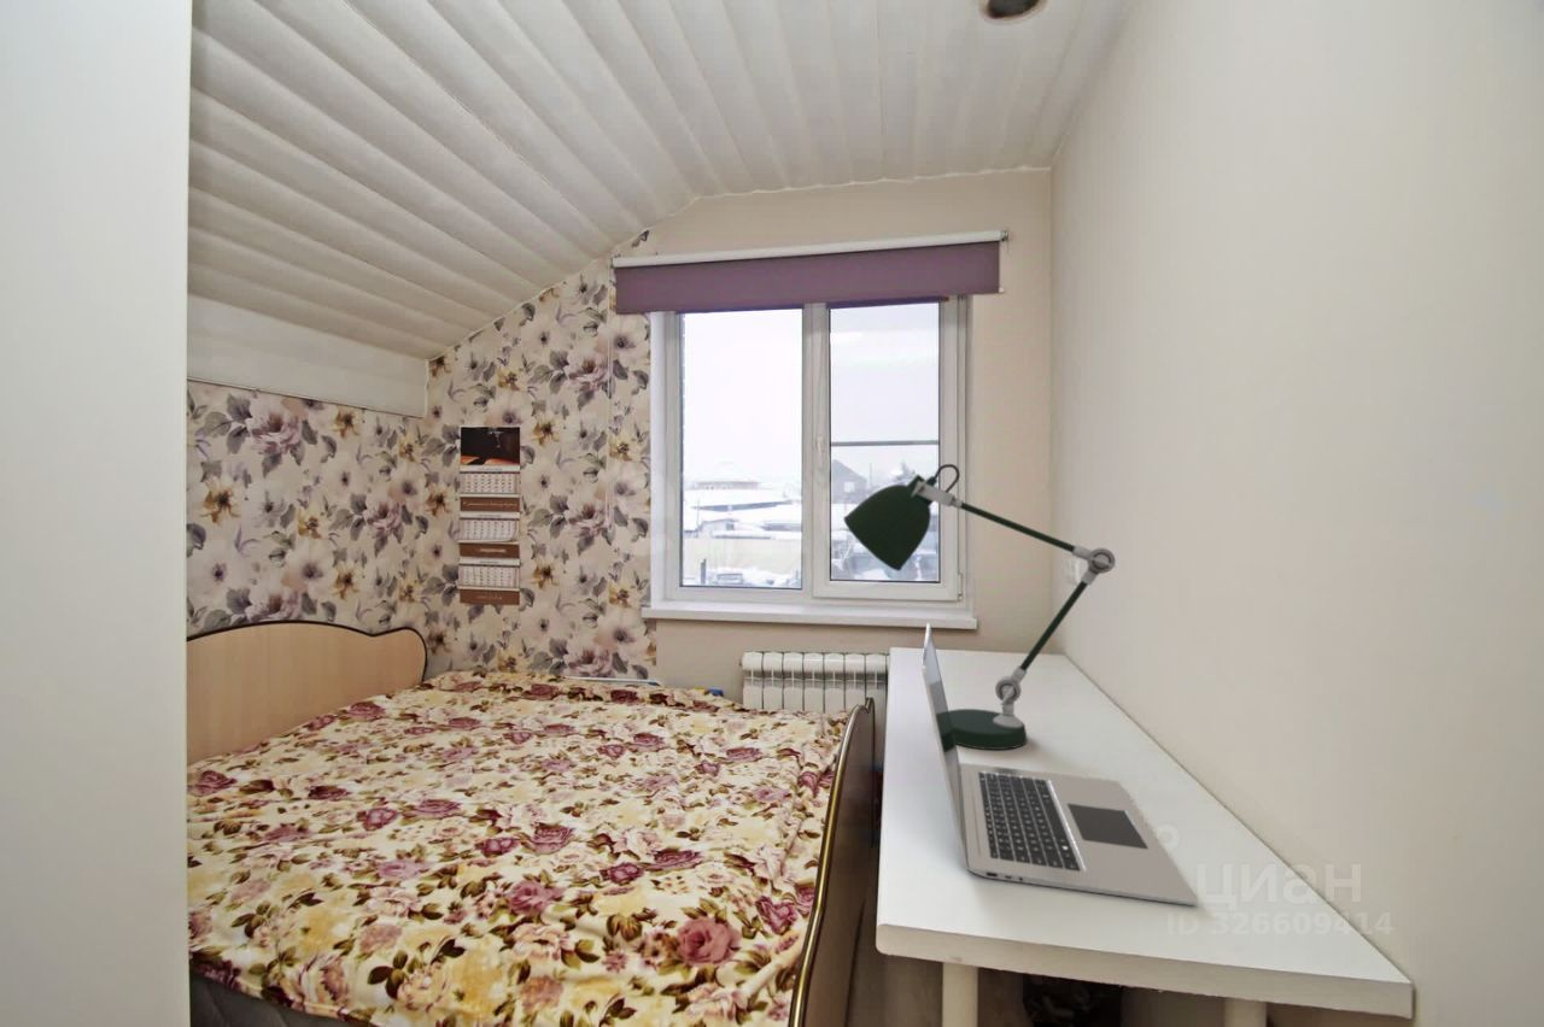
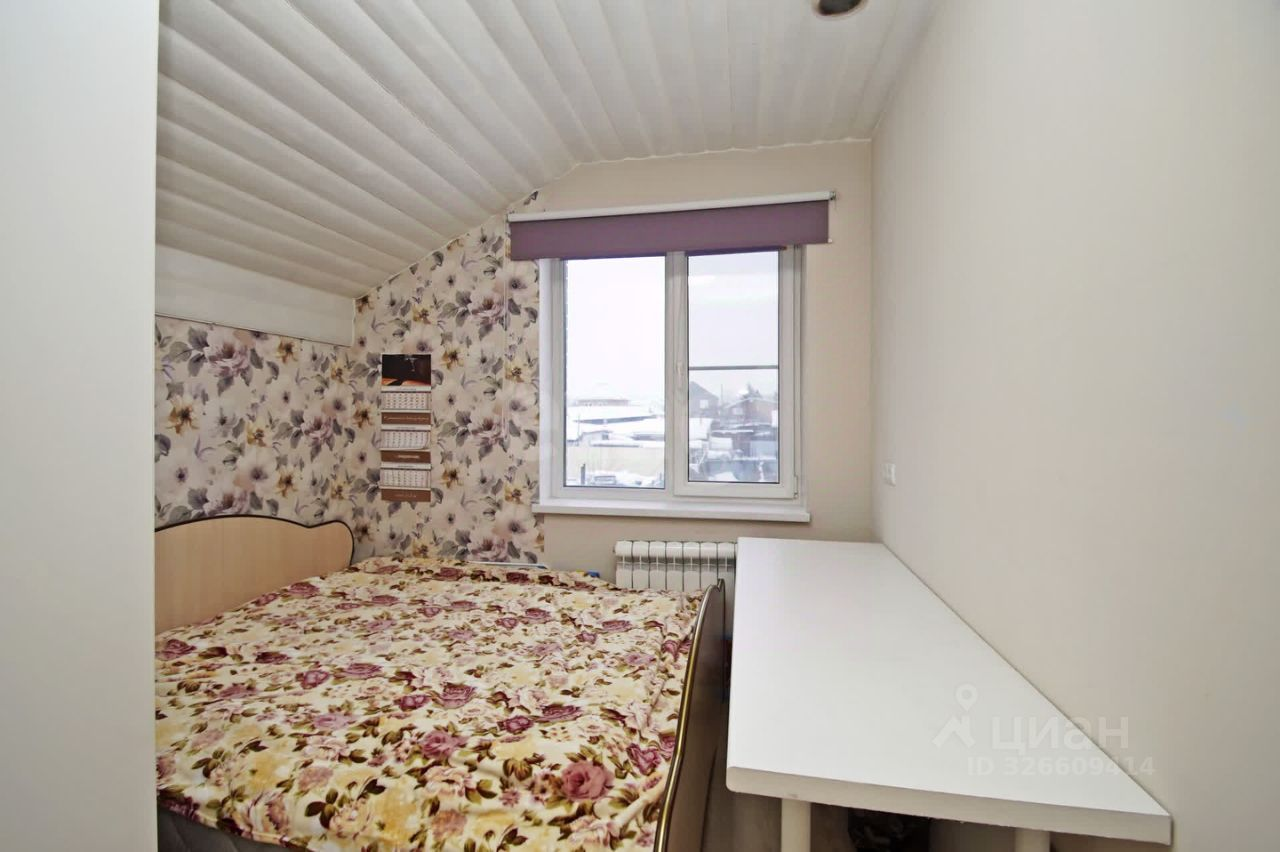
- desk lamp (914, 551)
- laptop (1030, 770)
